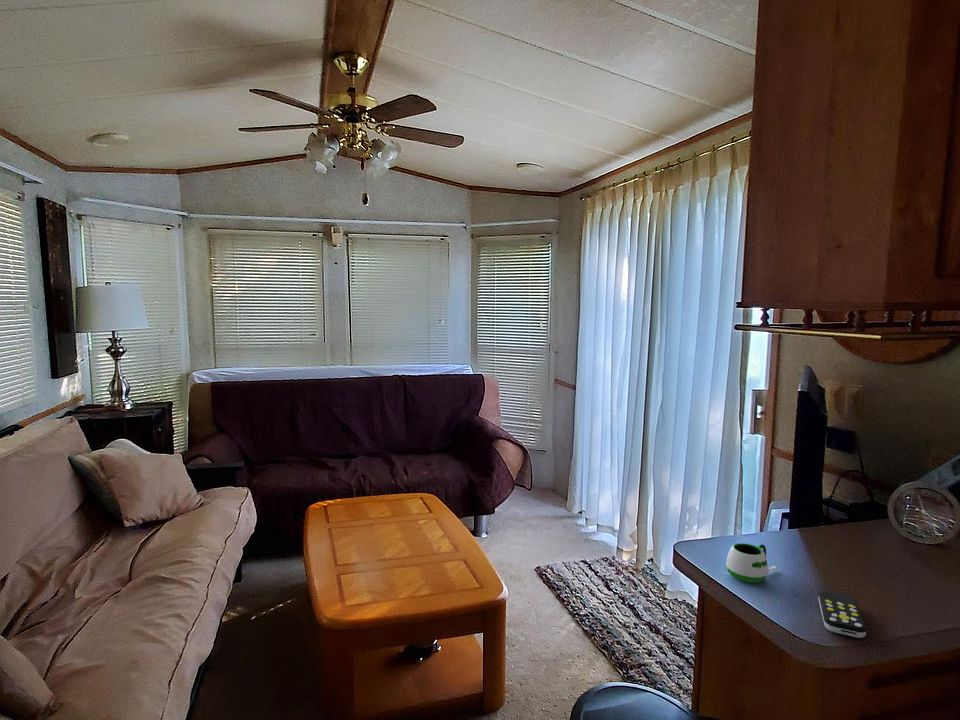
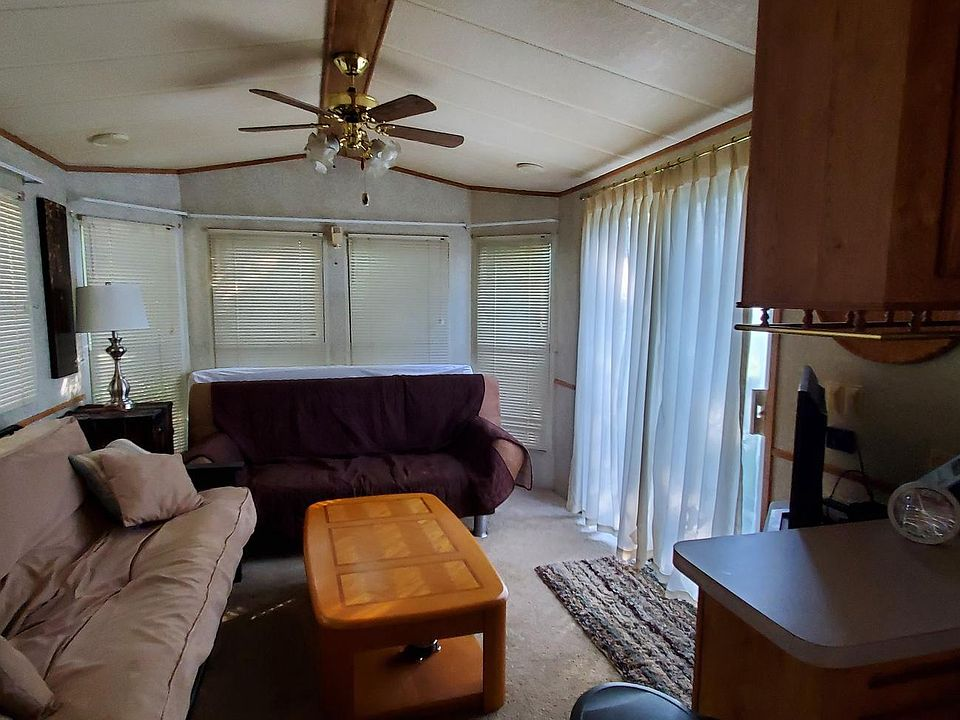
- mug (753, 560)
- remote control (840, 612)
